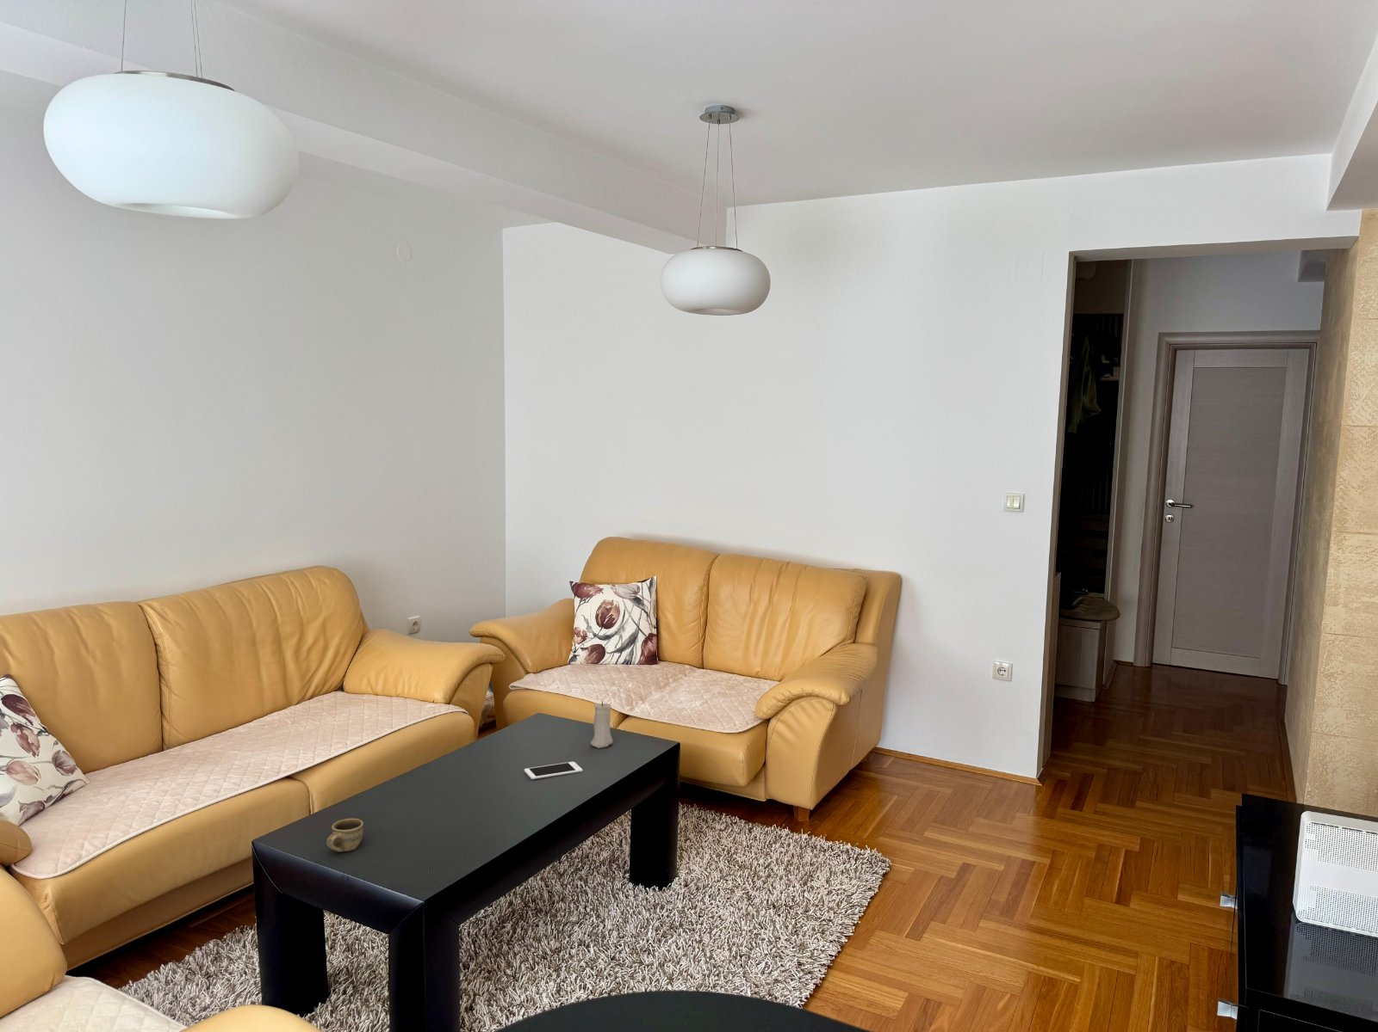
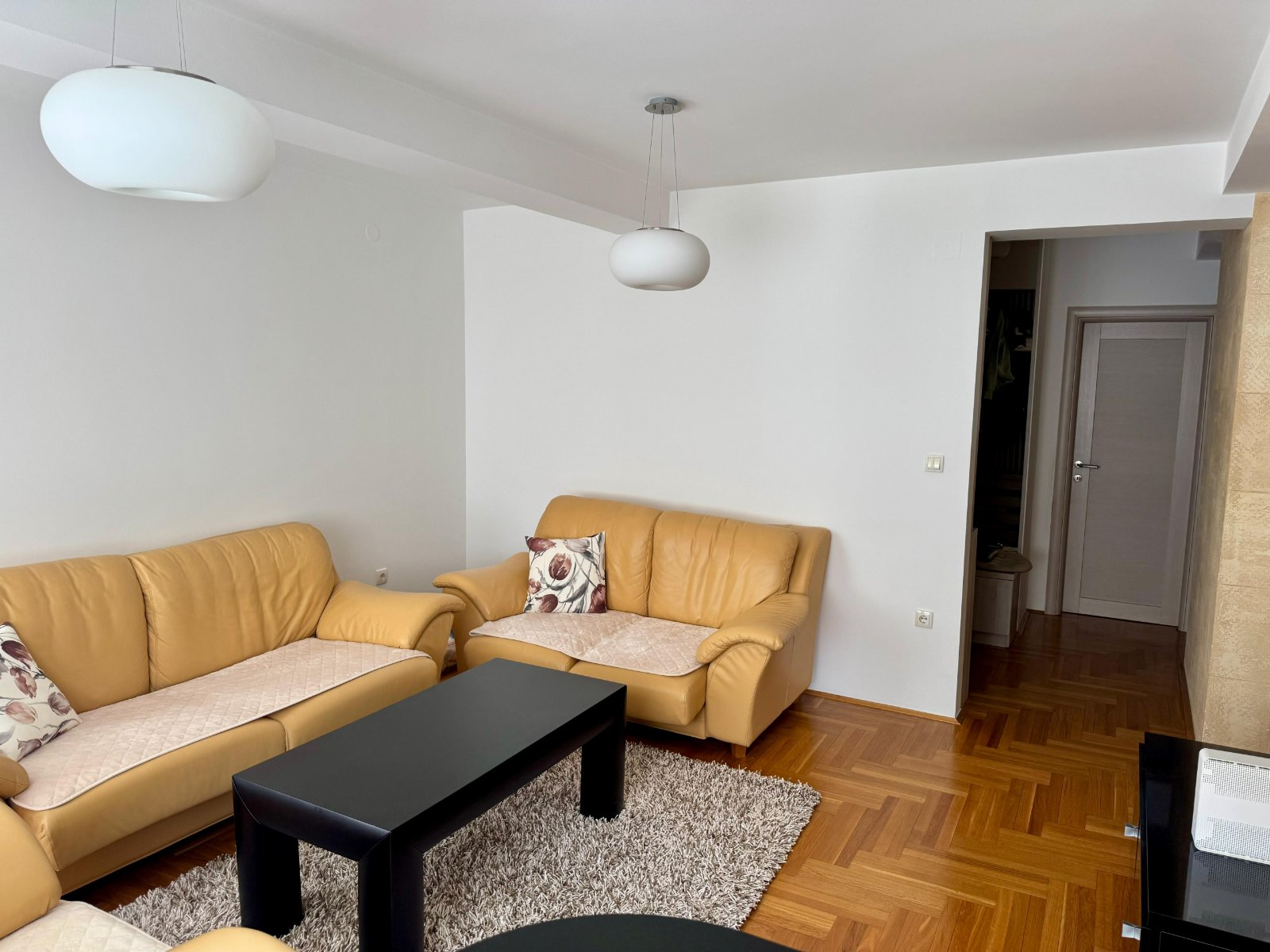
- candle (601, 722)
- cell phone (553, 770)
- cup (343, 838)
